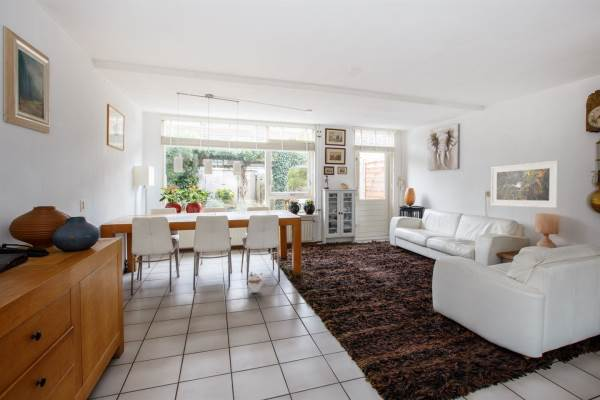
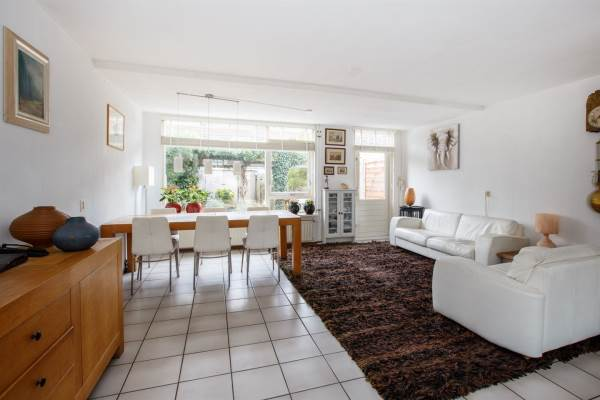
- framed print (521, 185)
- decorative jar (255, 281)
